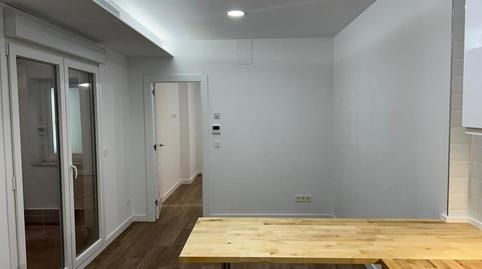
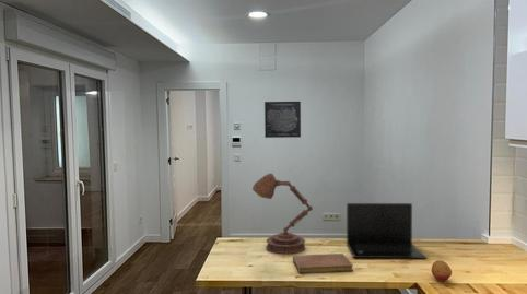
+ notebook (321, 262)
+ fruit (441, 270)
+ wall art (282, 119)
+ laptop (384, 228)
+ desk lamp (290, 222)
